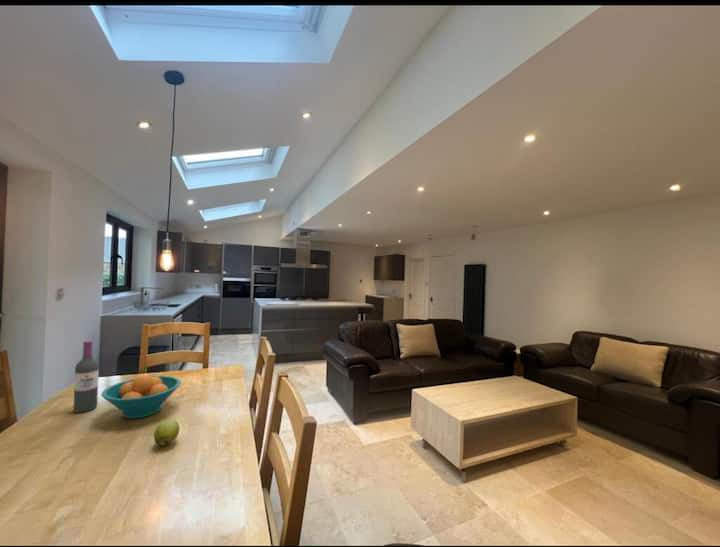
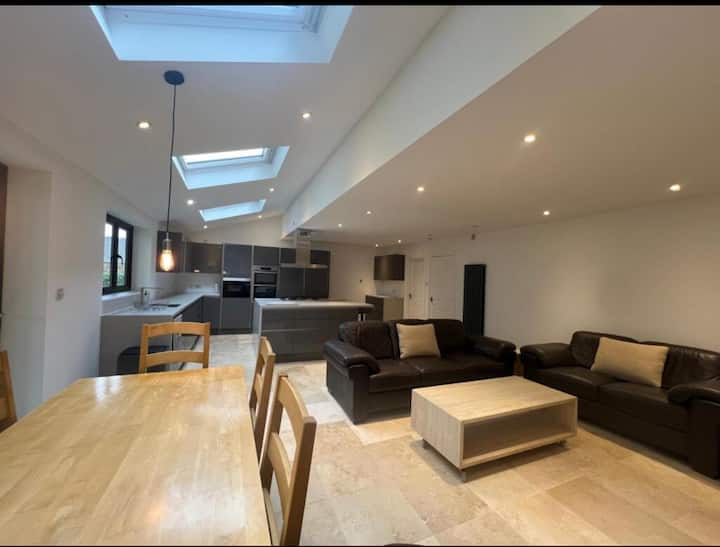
- fruit bowl (143, 393)
- apple (166, 432)
- wine bottle (86, 375)
